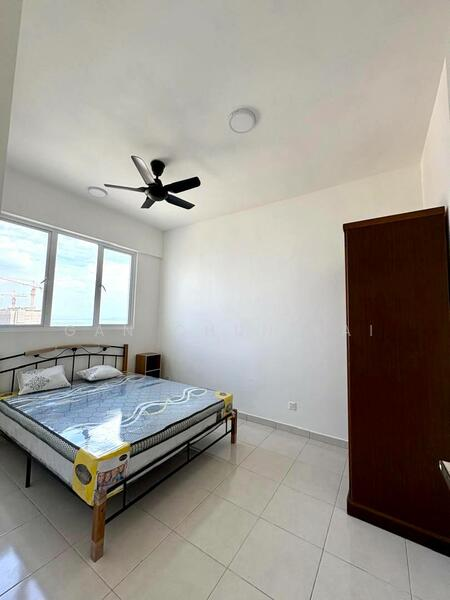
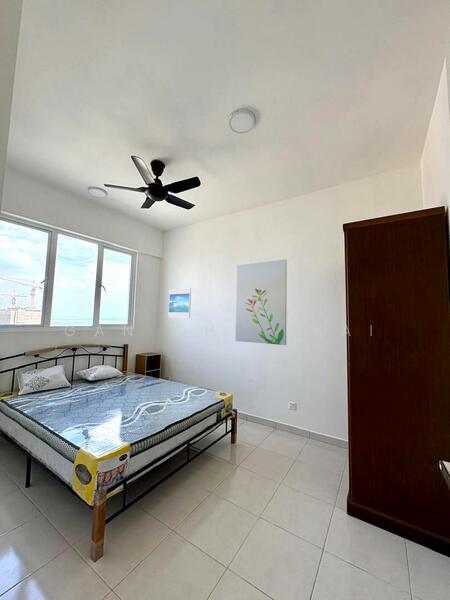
+ wall art (259, 302)
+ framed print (179, 303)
